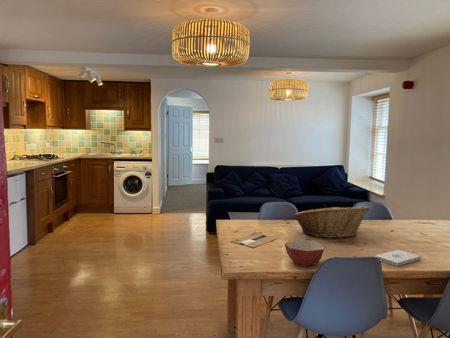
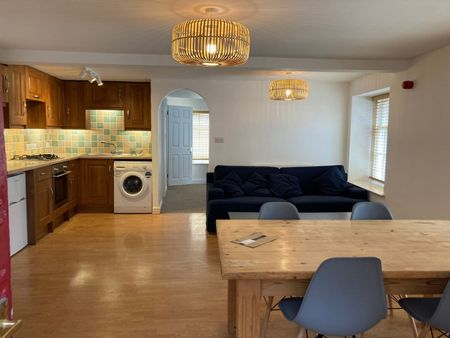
- fruit basket (331, 217)
- notepad (397, 257)
- bowl (303, 254)
